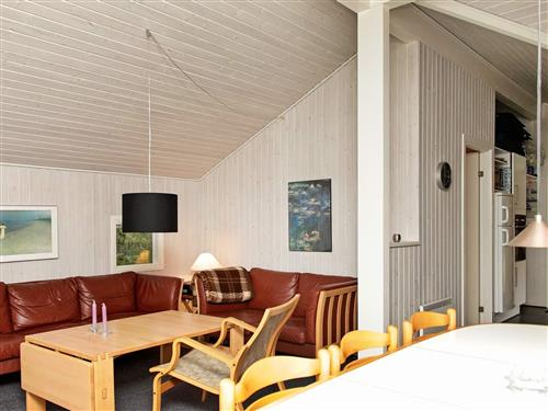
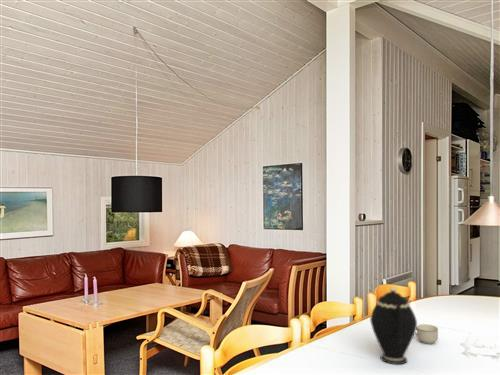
+ teapot (393, 322)
+ cup (424, 333)
